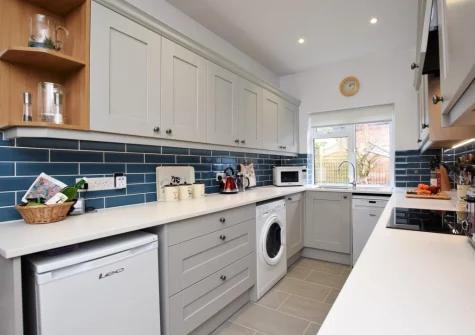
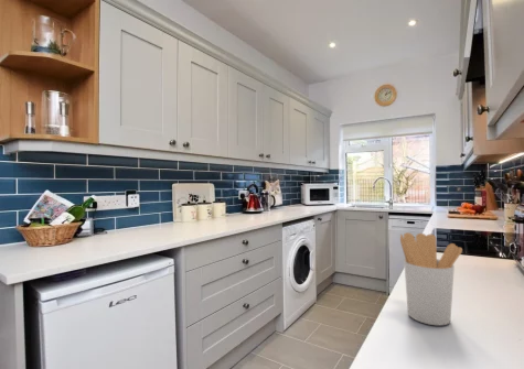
+ utensil holder (425, 272)
